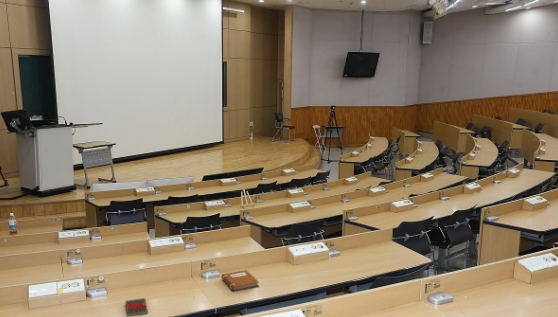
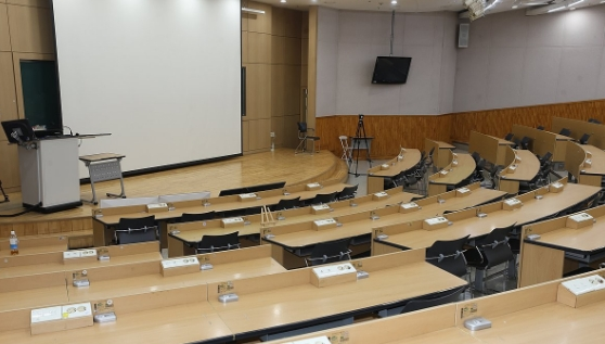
- notebook (239, 280)
- book (136, 306)
